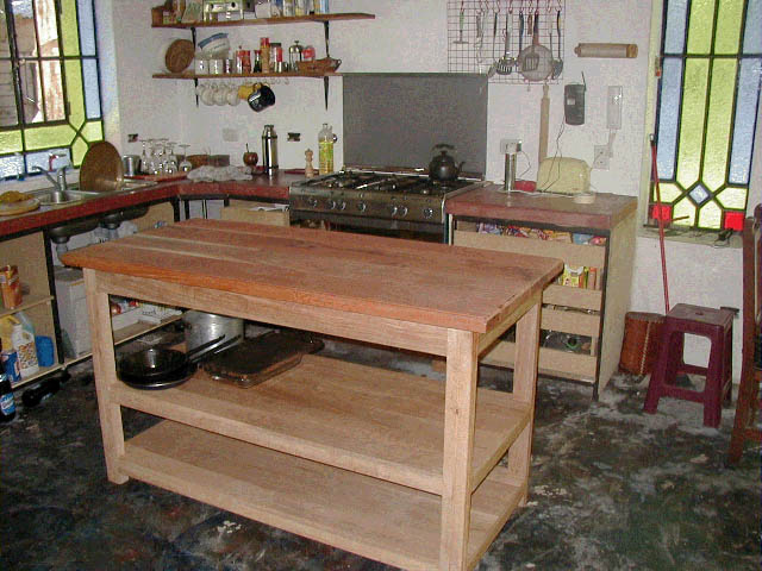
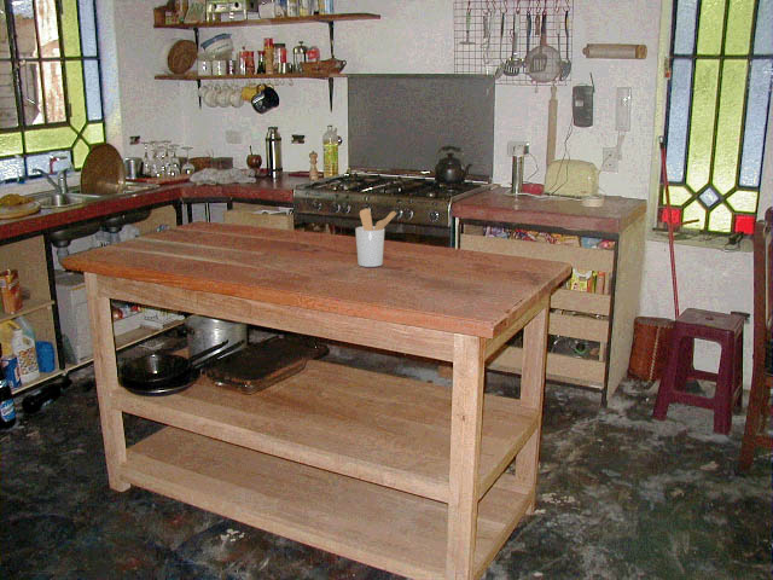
+ utensil holder (377, 237)
